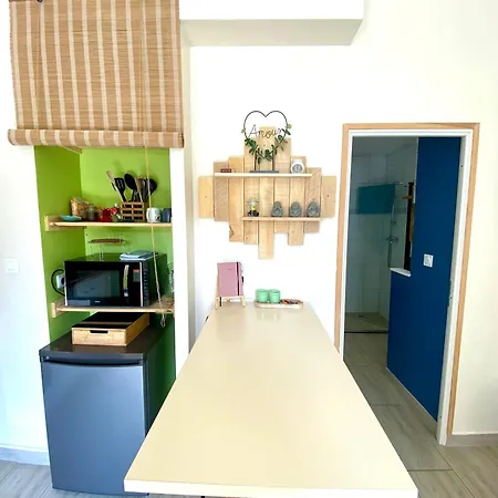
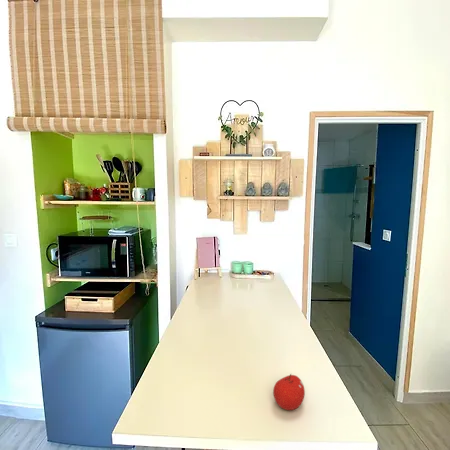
+ fruit (288, 390)
